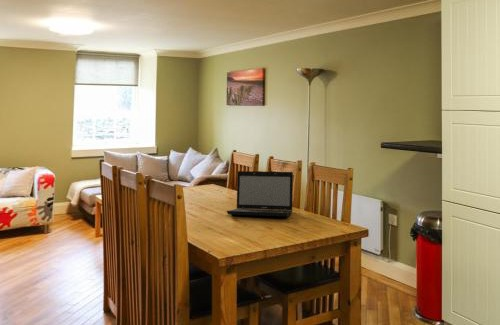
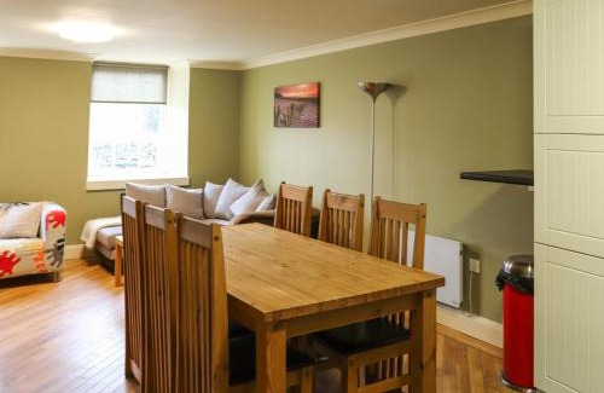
- laptop (260, 192)
